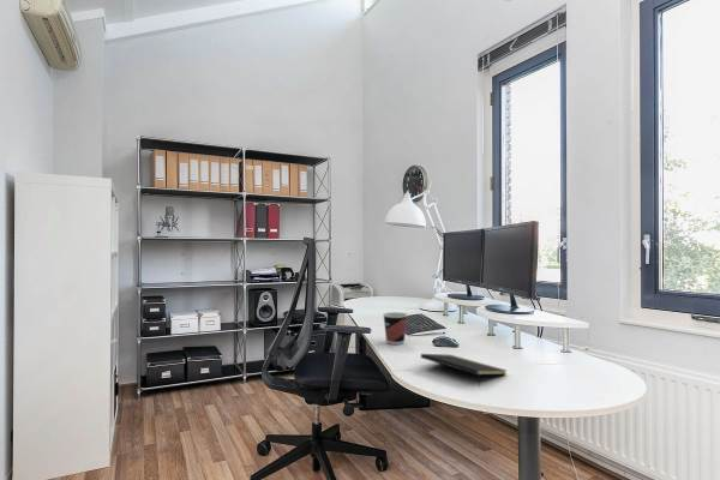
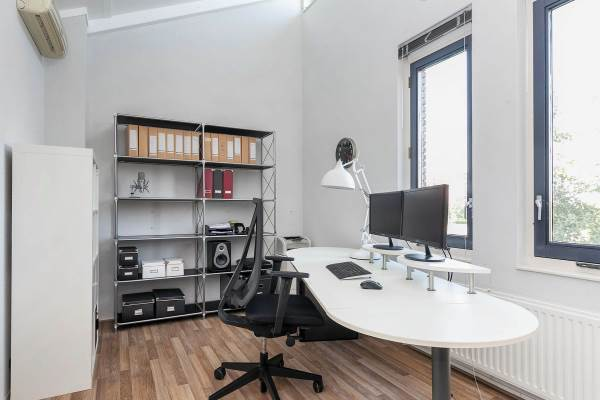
- cup (395, 328)
- notepad (462, 364)
